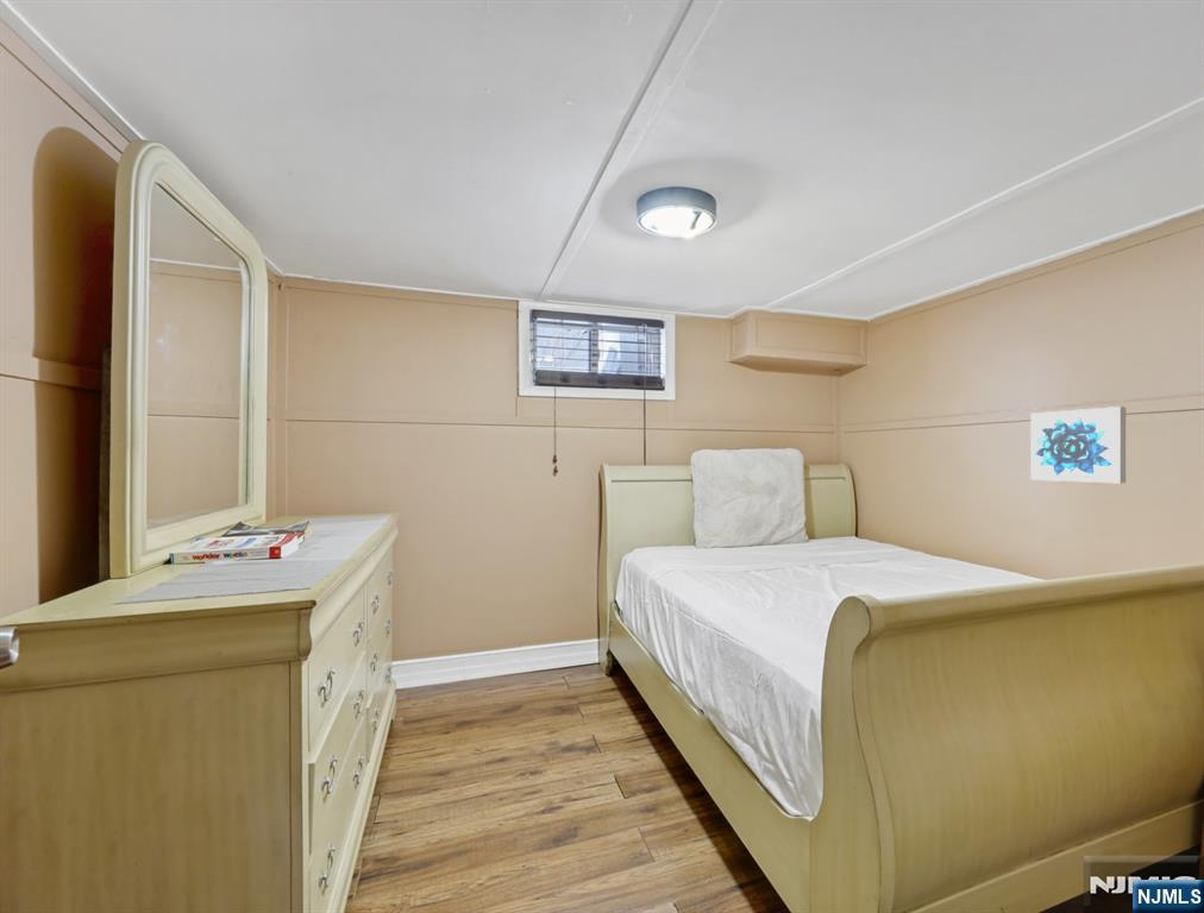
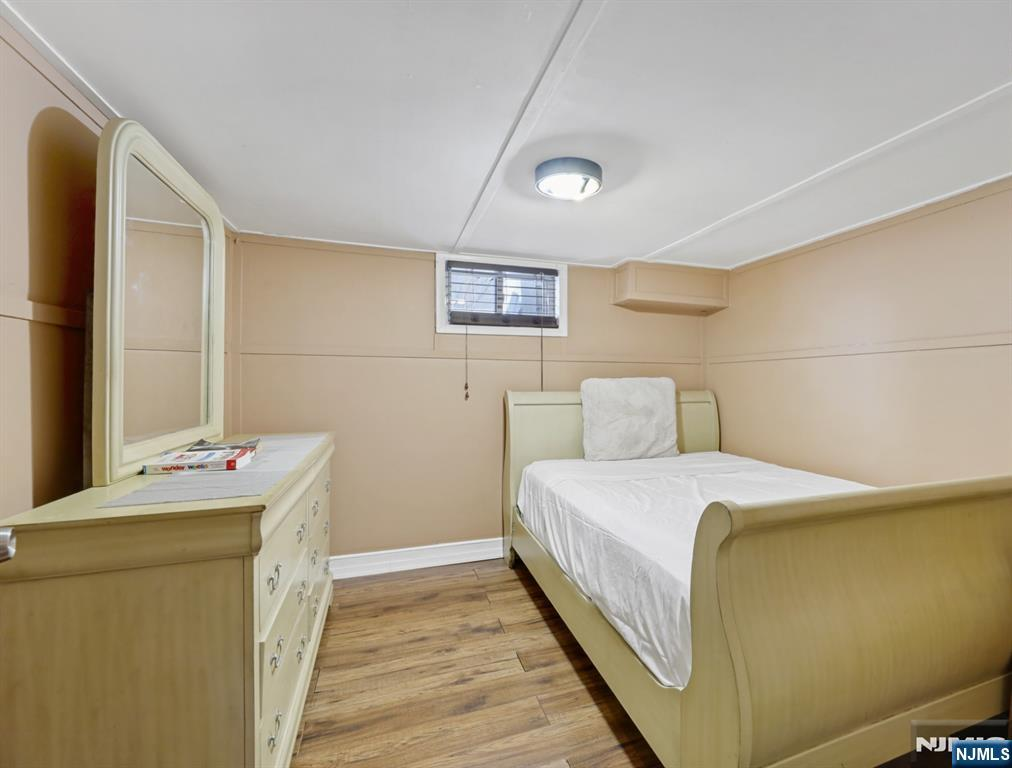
- wall art (1074, 446)
